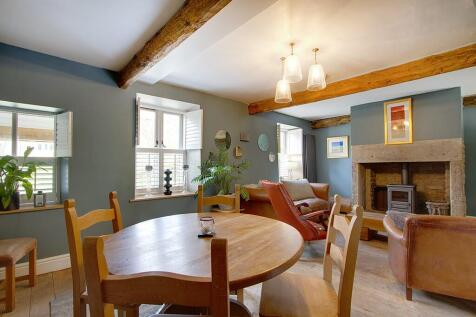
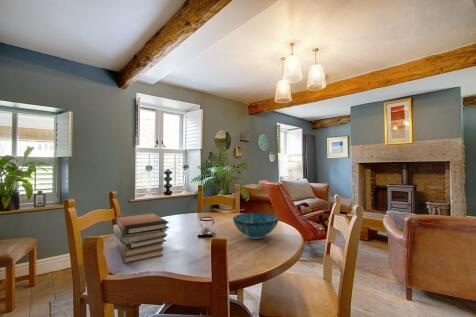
+ decorative bowl (255, 226)
+ book stack (139, 234)
